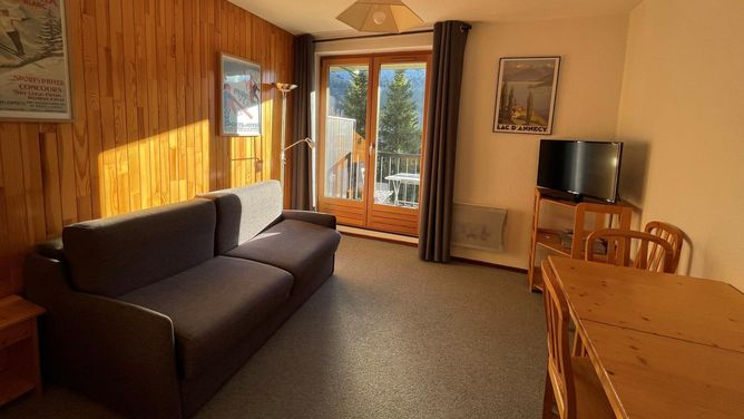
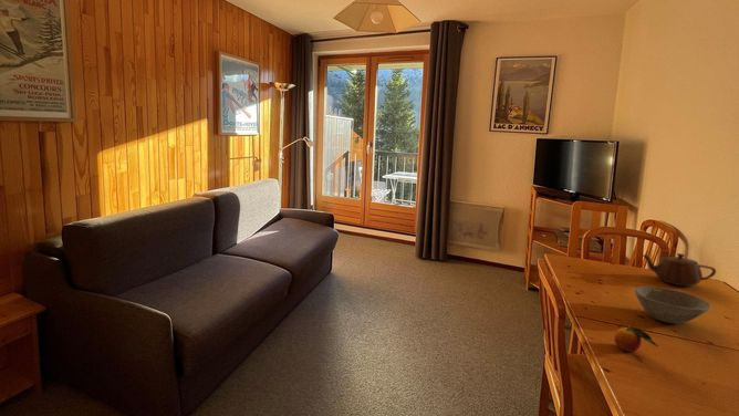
+ fruit (636, 337)
+ teapot (676, 268)
+ bowl (669, 308)
